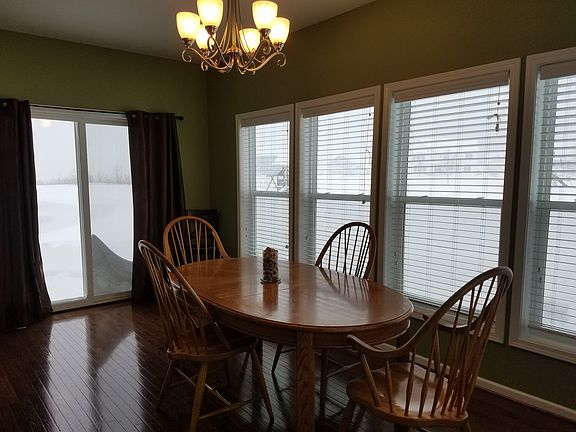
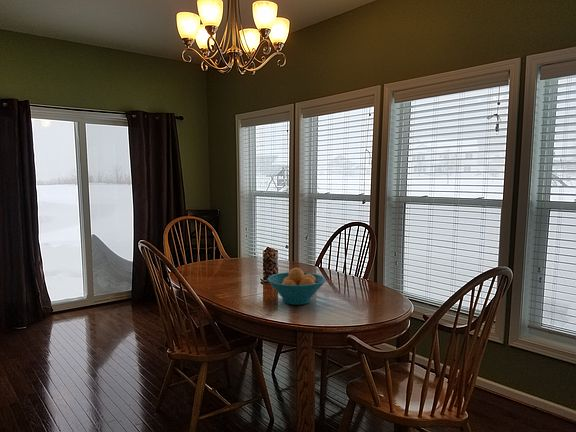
+ fruit bowl (296, 284)
